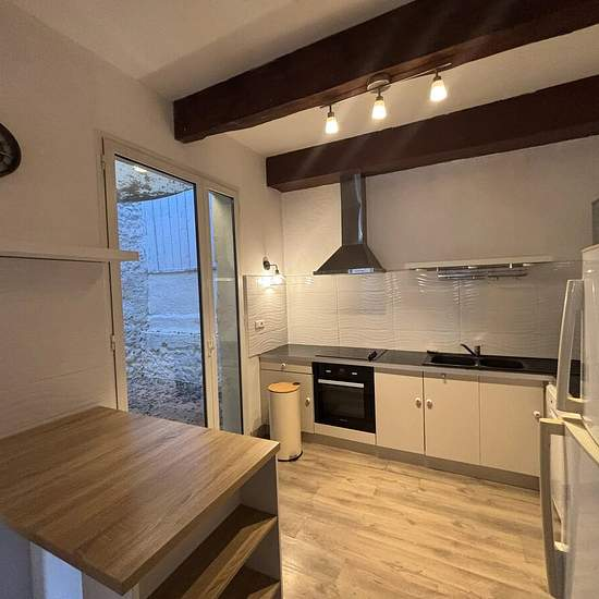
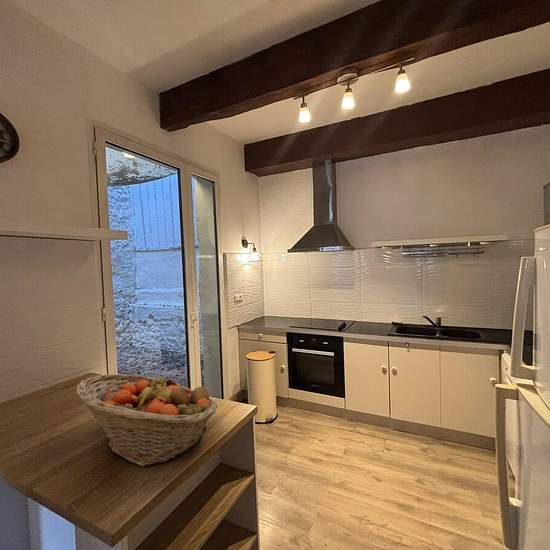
+ fruit basket (149, 405)
